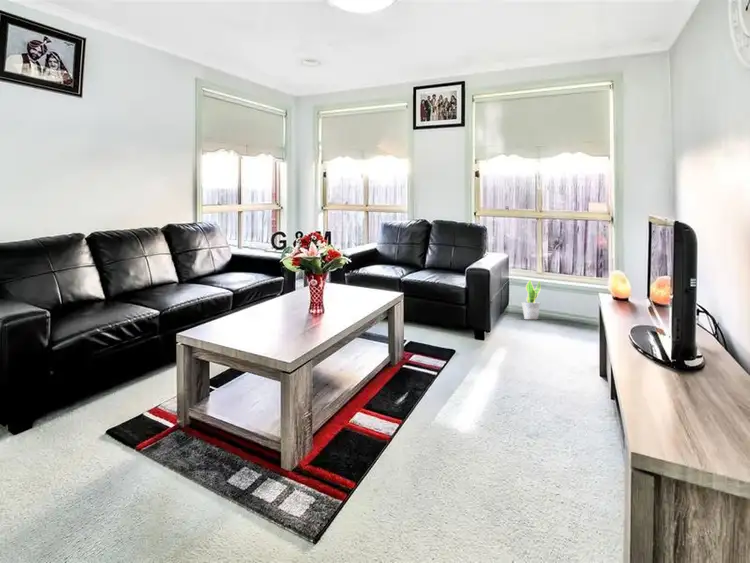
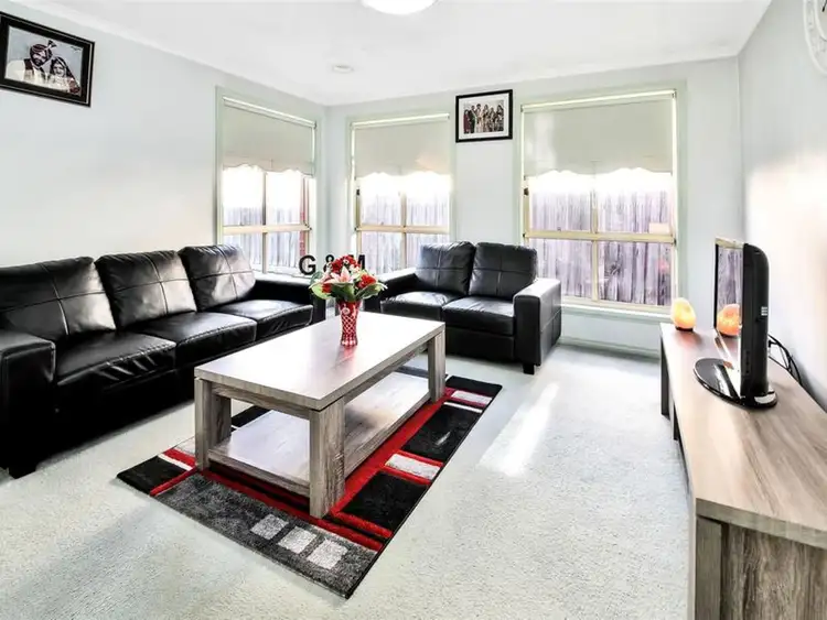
- potted plant (530, 299)
